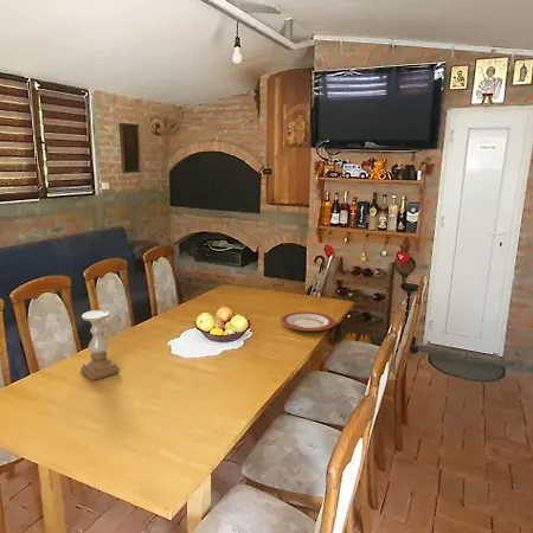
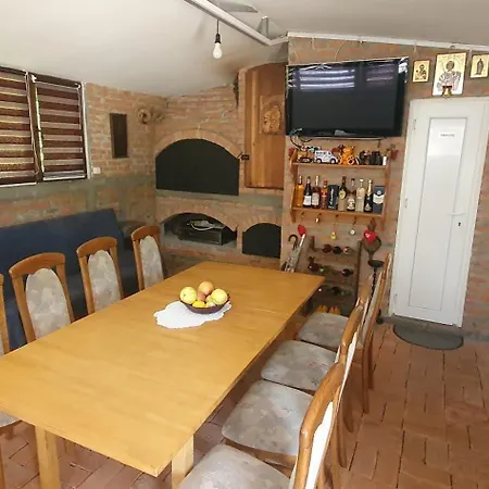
- candle holder (97, 342)
- plate (307, 322)
